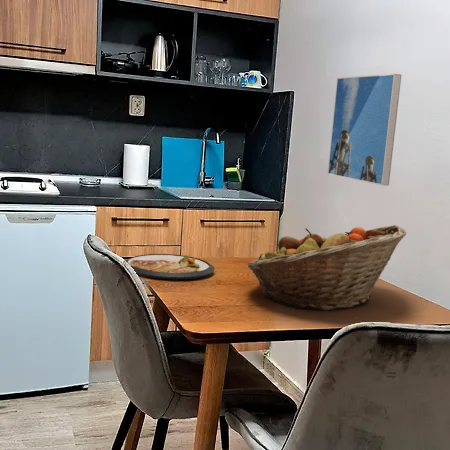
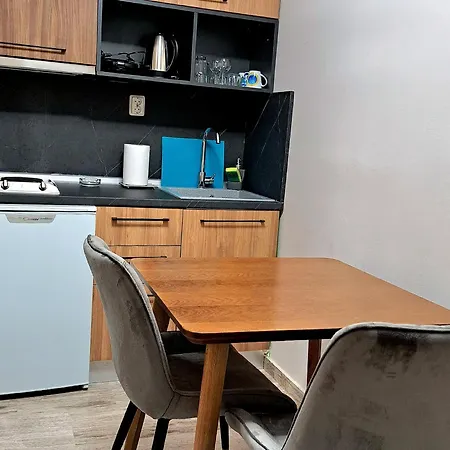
- dish (168, 263)
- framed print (361, 128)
- fruit basket (327, 259)
